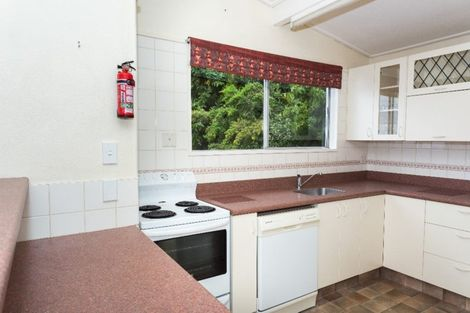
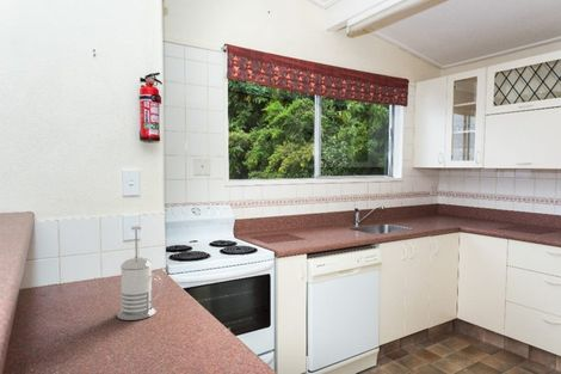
+ french press (140, 269)
